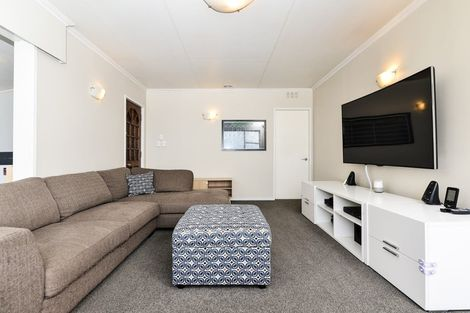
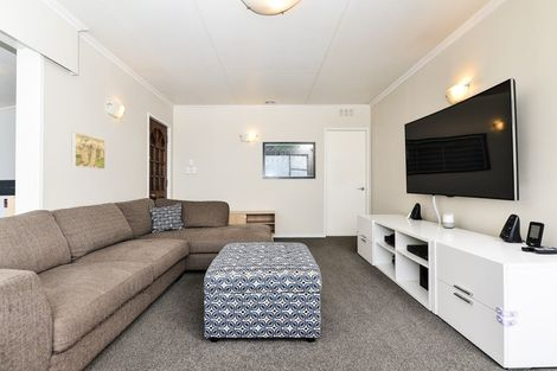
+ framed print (89, 152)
